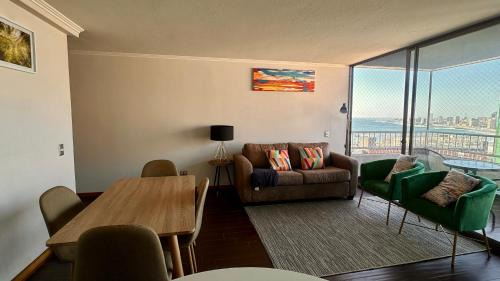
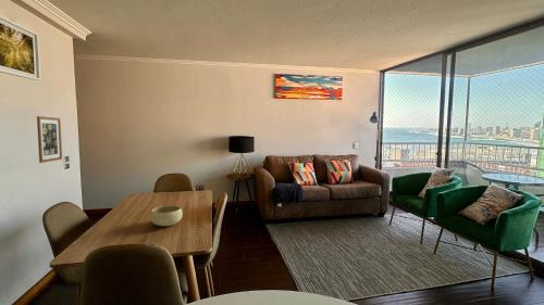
+ bowl (166, 216)
+ wall art (50, 139)
